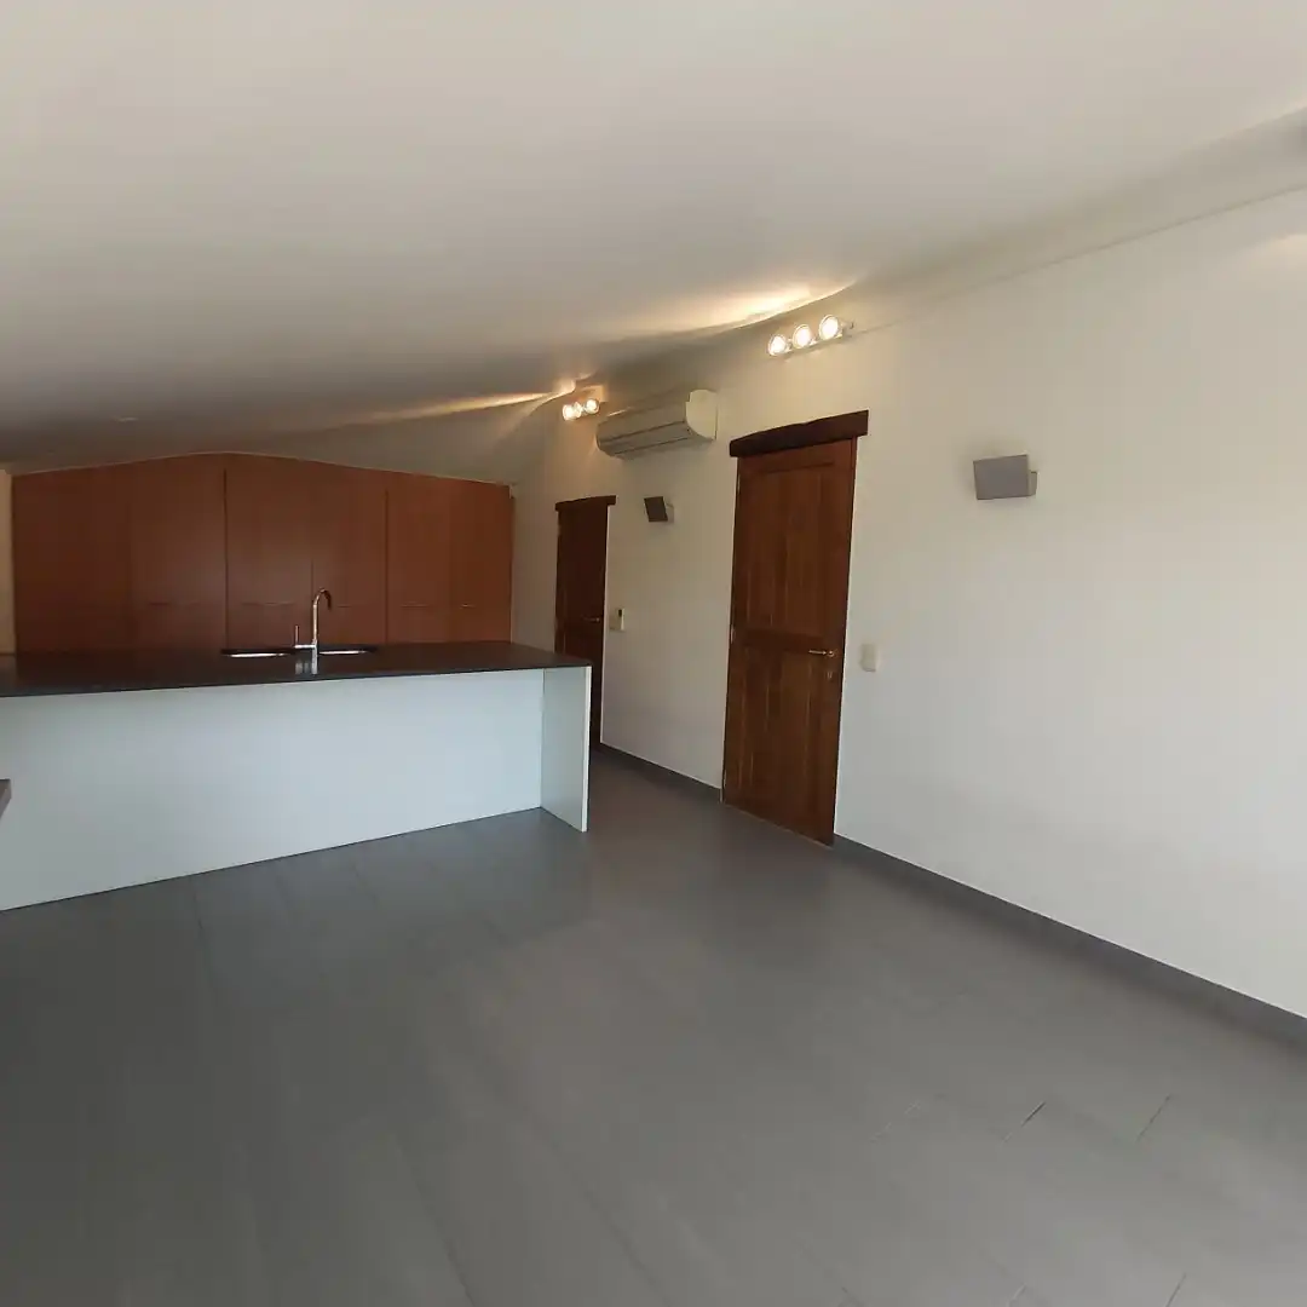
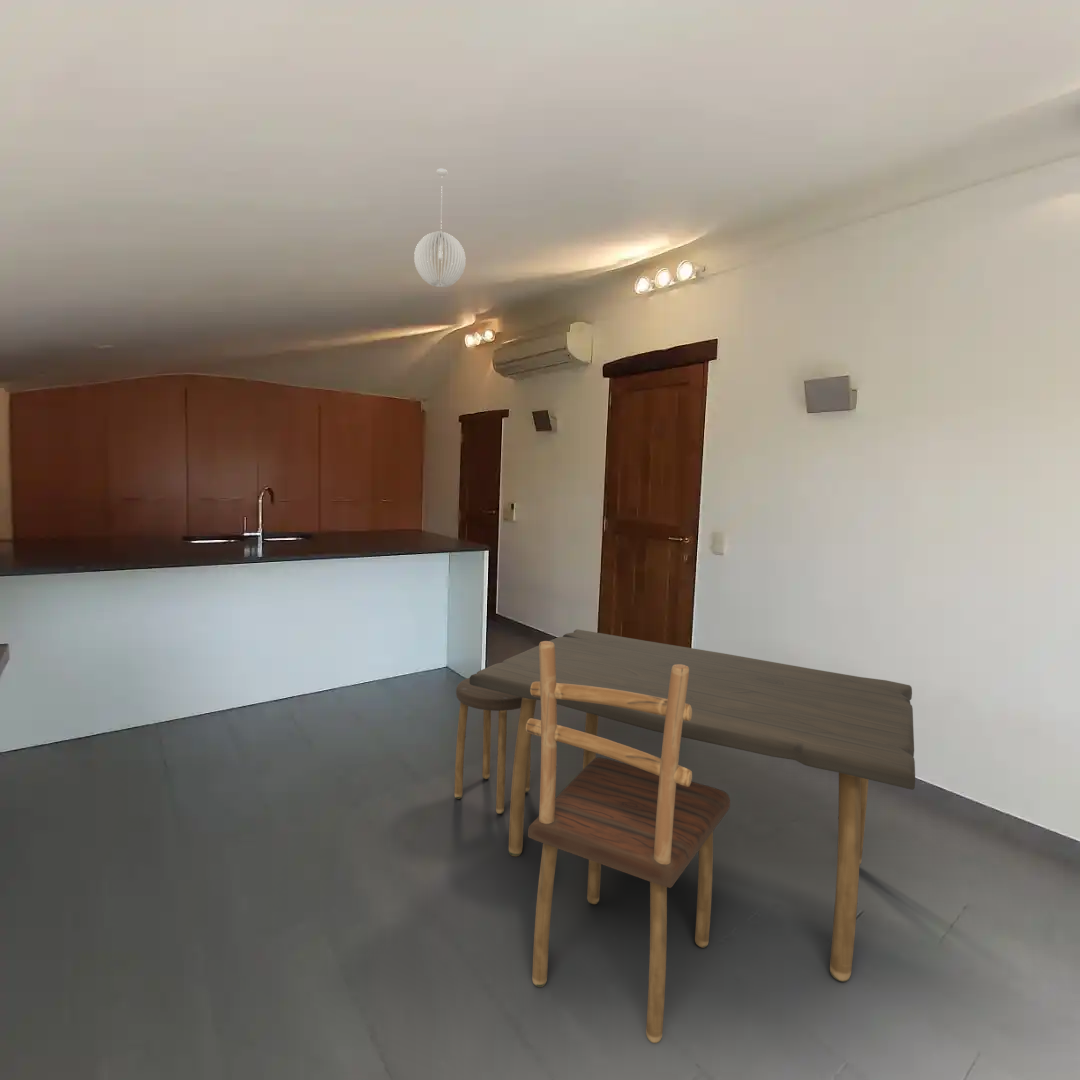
+ dining table (625, 745)
+ pendant light (441, 226)
